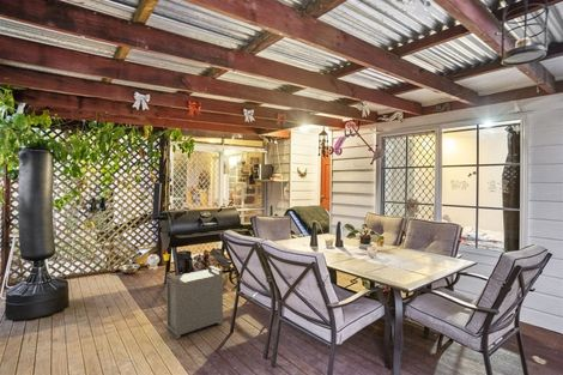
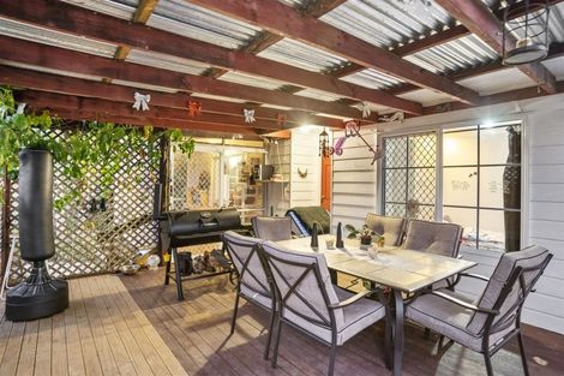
- storage bin (195, 300)
